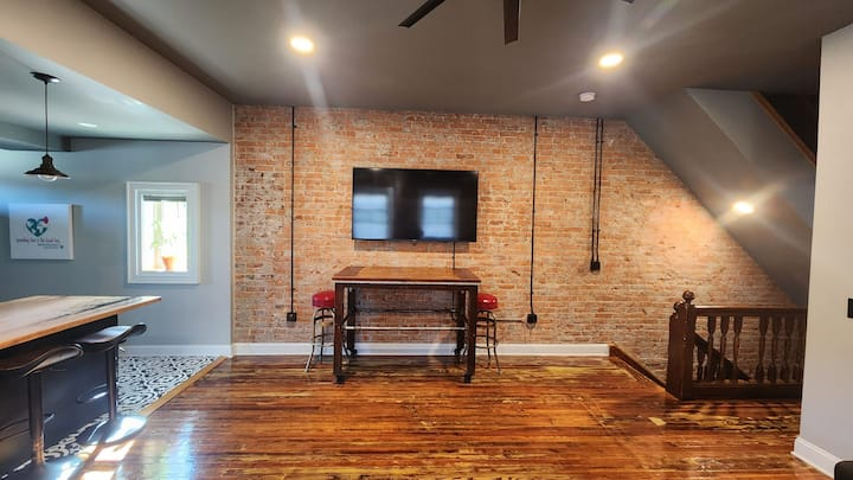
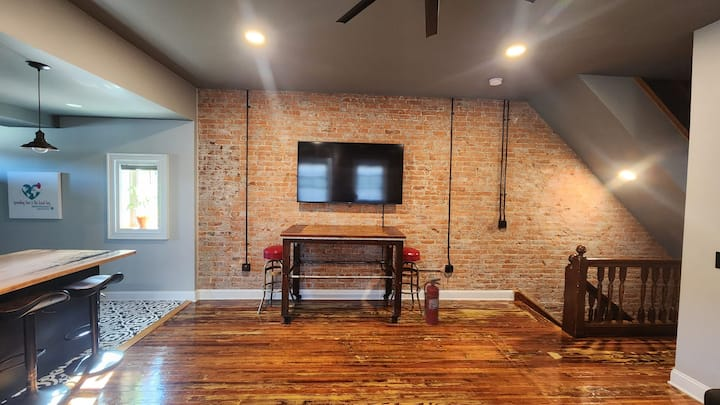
+ fire extinguisher (432, 300)
